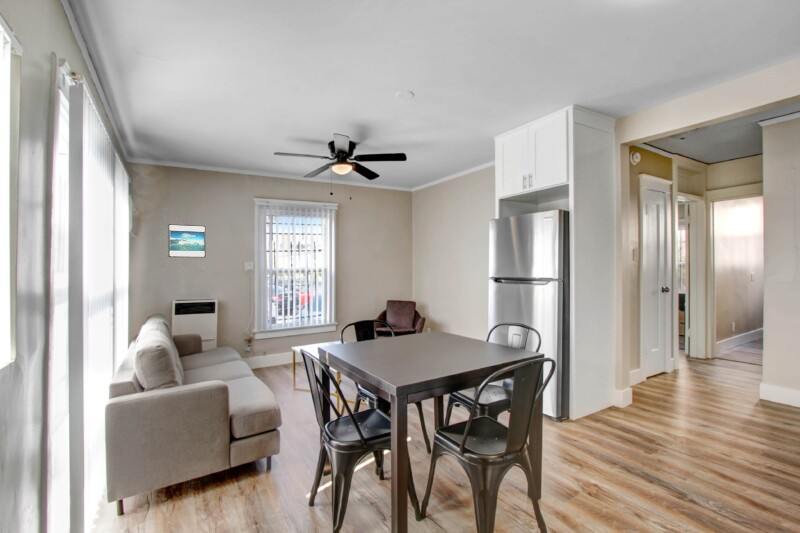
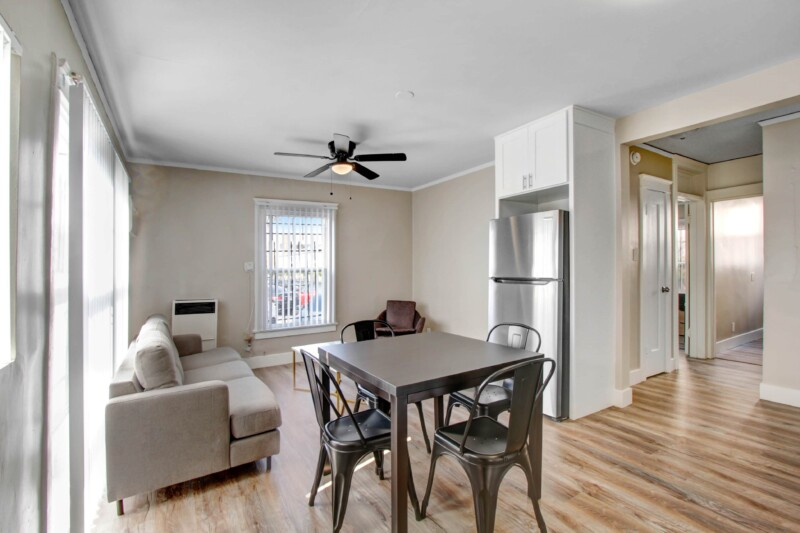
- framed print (187, 241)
